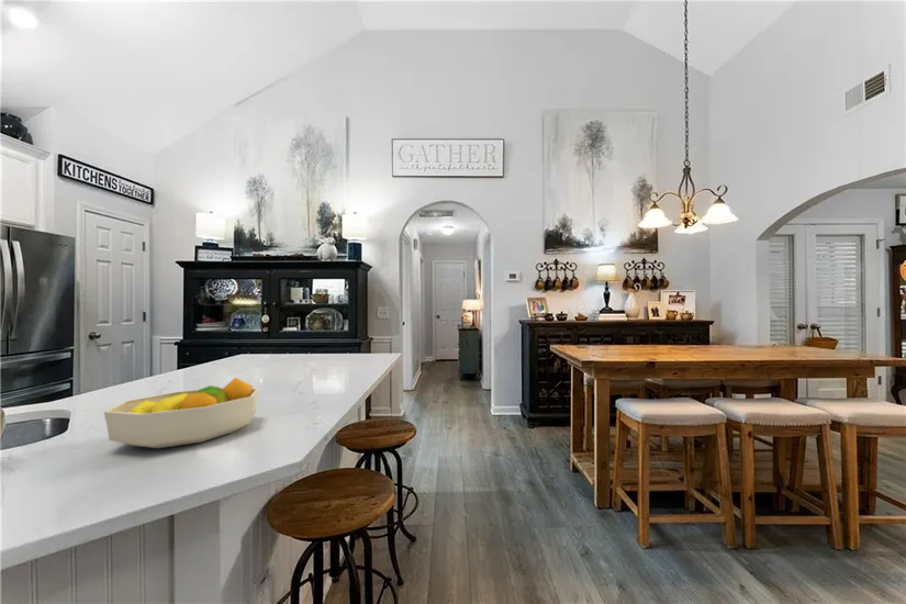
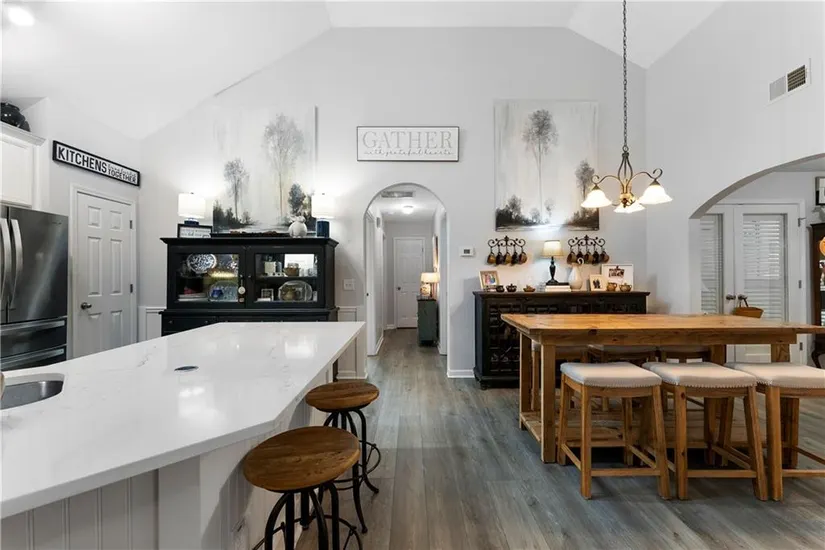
- fruit bowl (190, 407)
